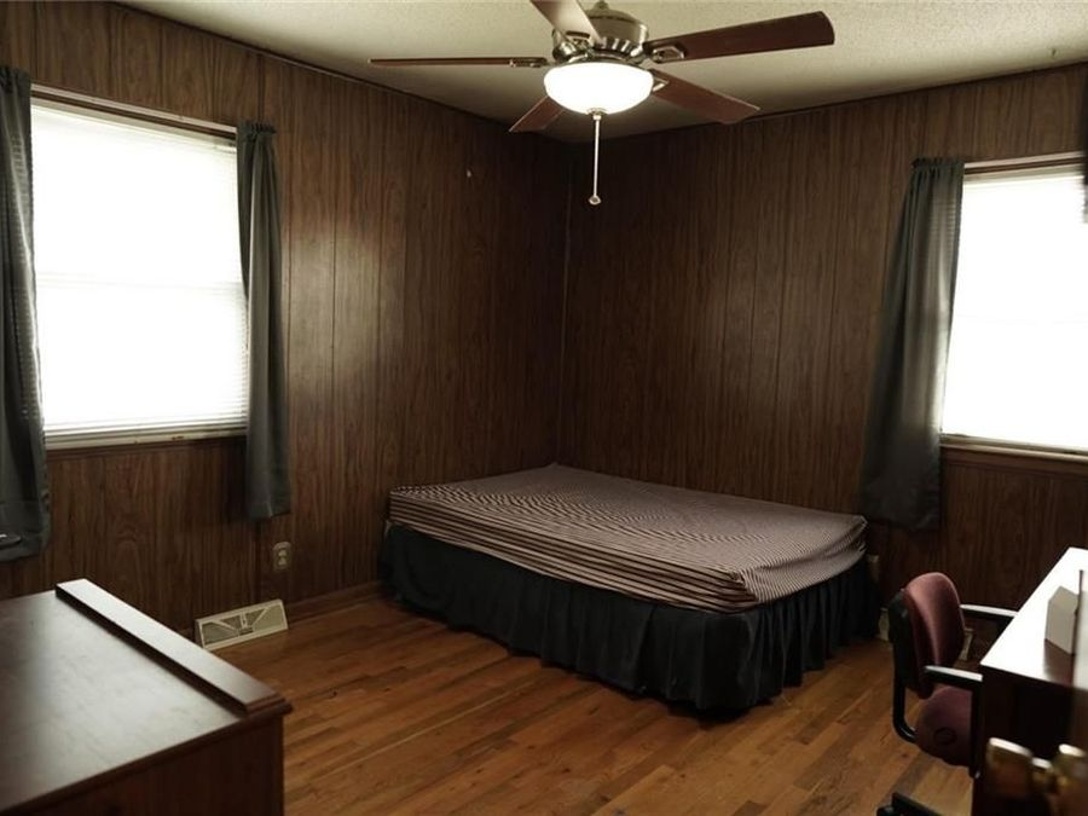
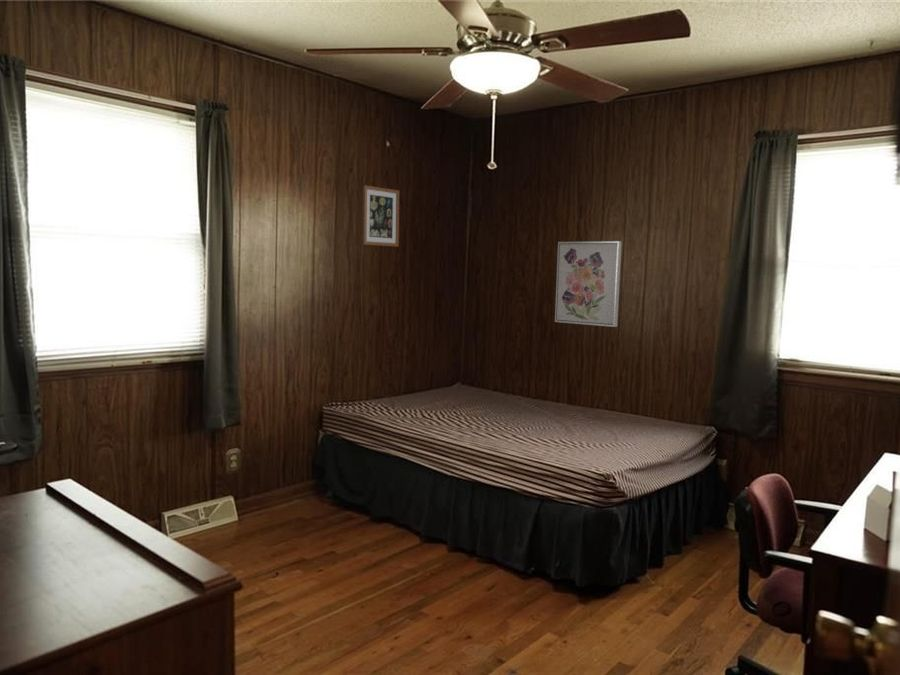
+ wall art (586, 283)
+ wall art (381, 216)
